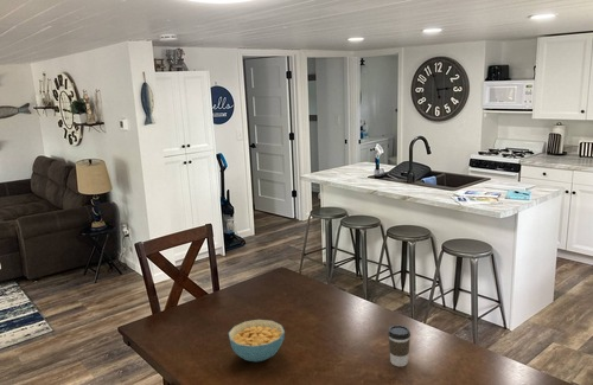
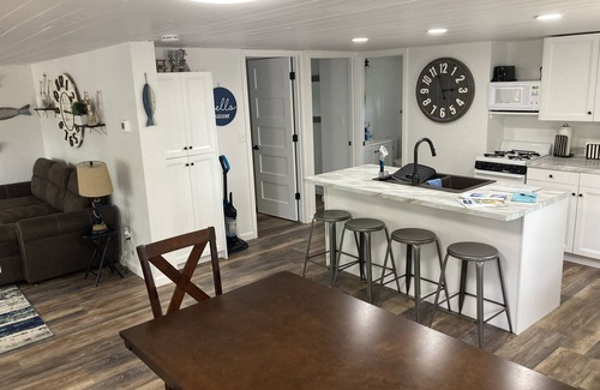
- coffee cup (398, 346)
- cereal bowl (256, 345)
